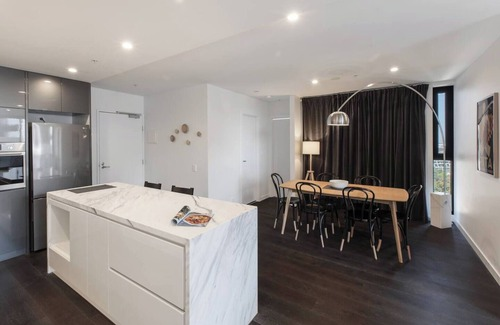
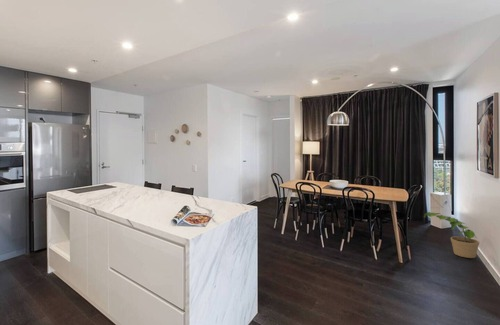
+ potted plant (451, 229)
